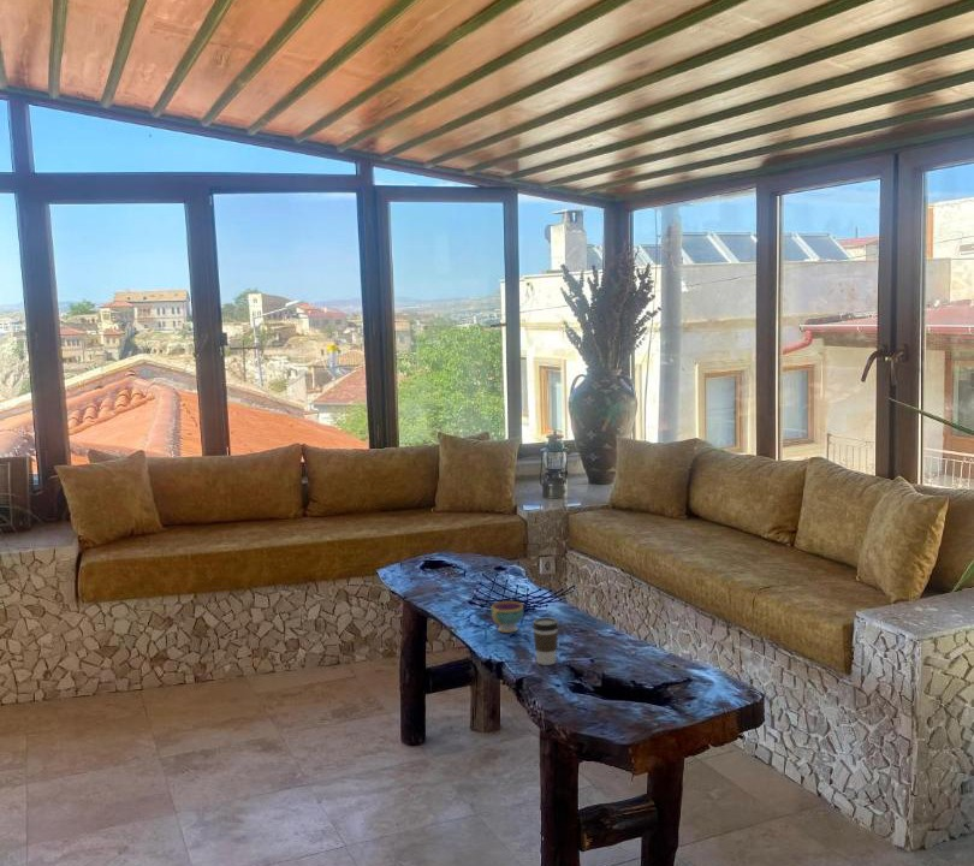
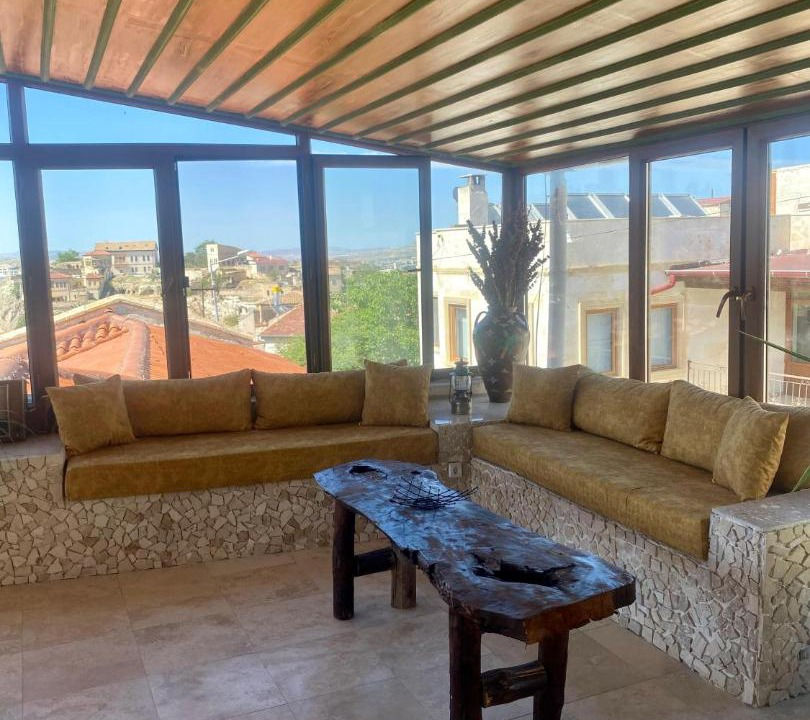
- coffee cup (546, 641)
- teacup (505, 617)
